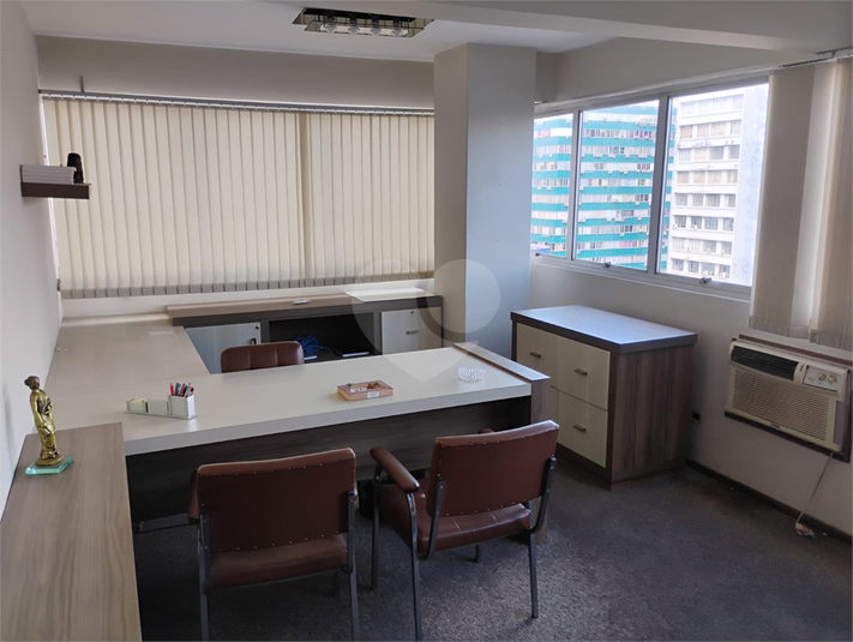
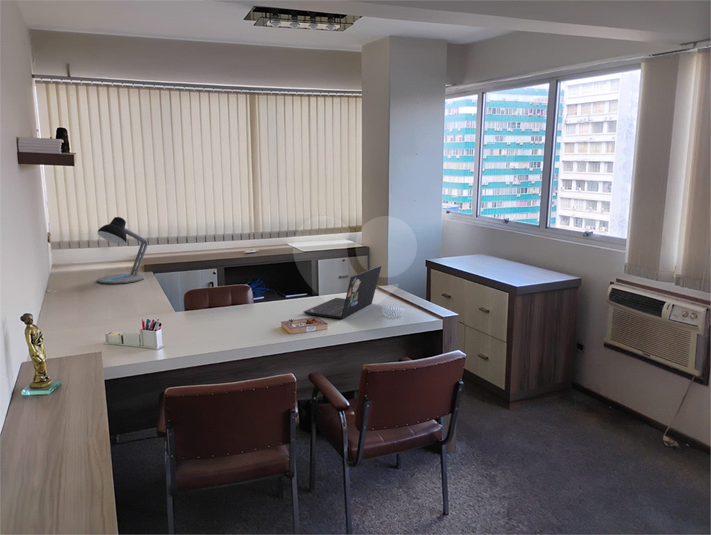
+ laptop (347, 291)
+ desk lamp (124, 244)
